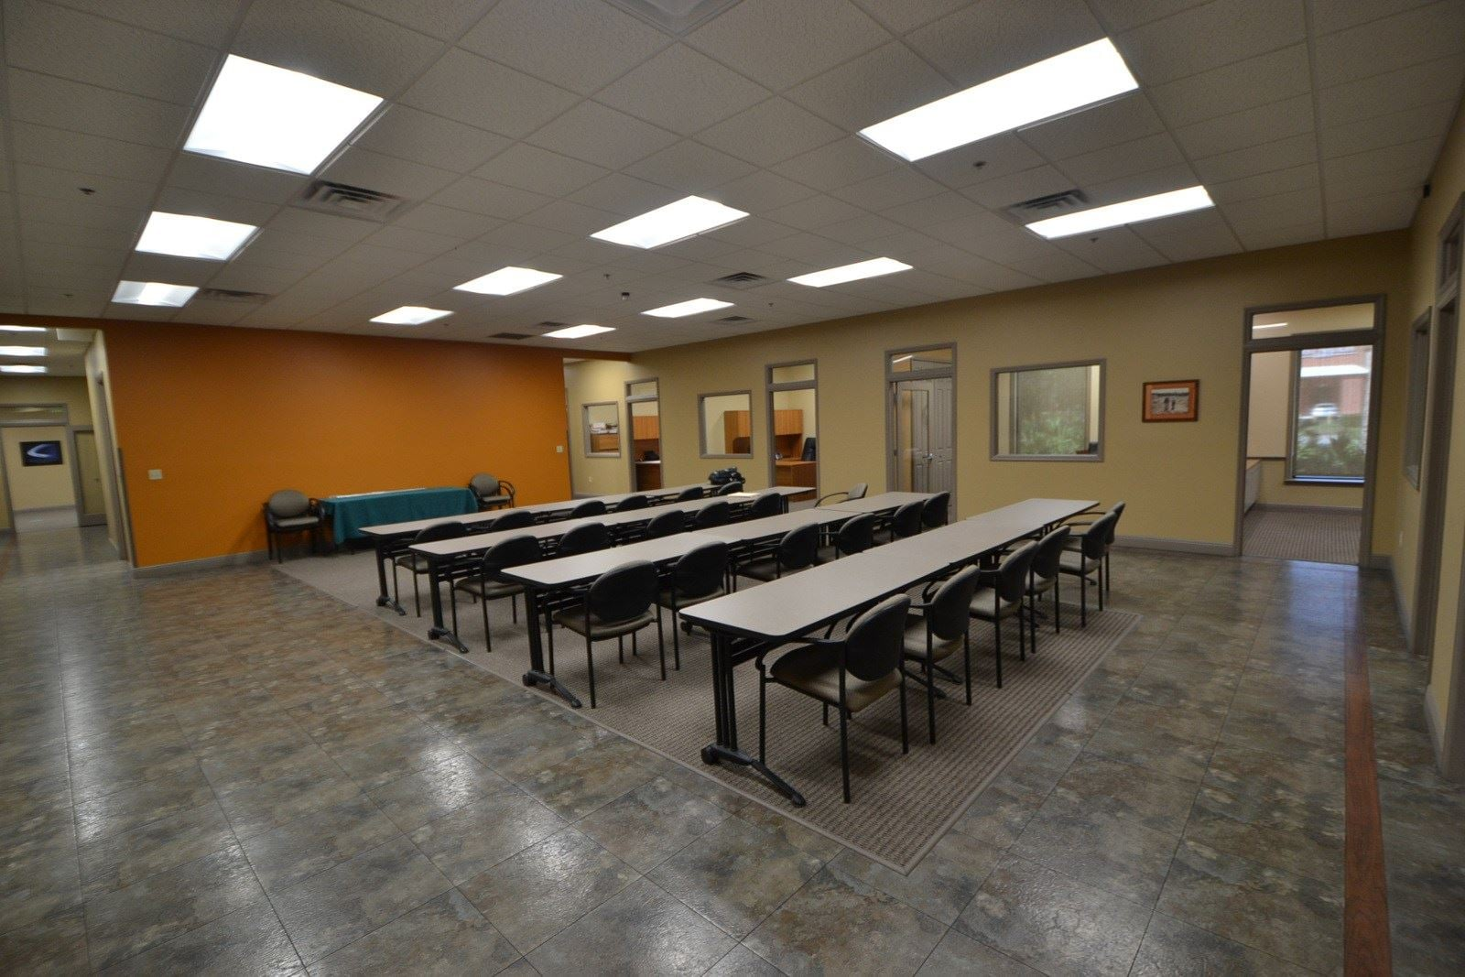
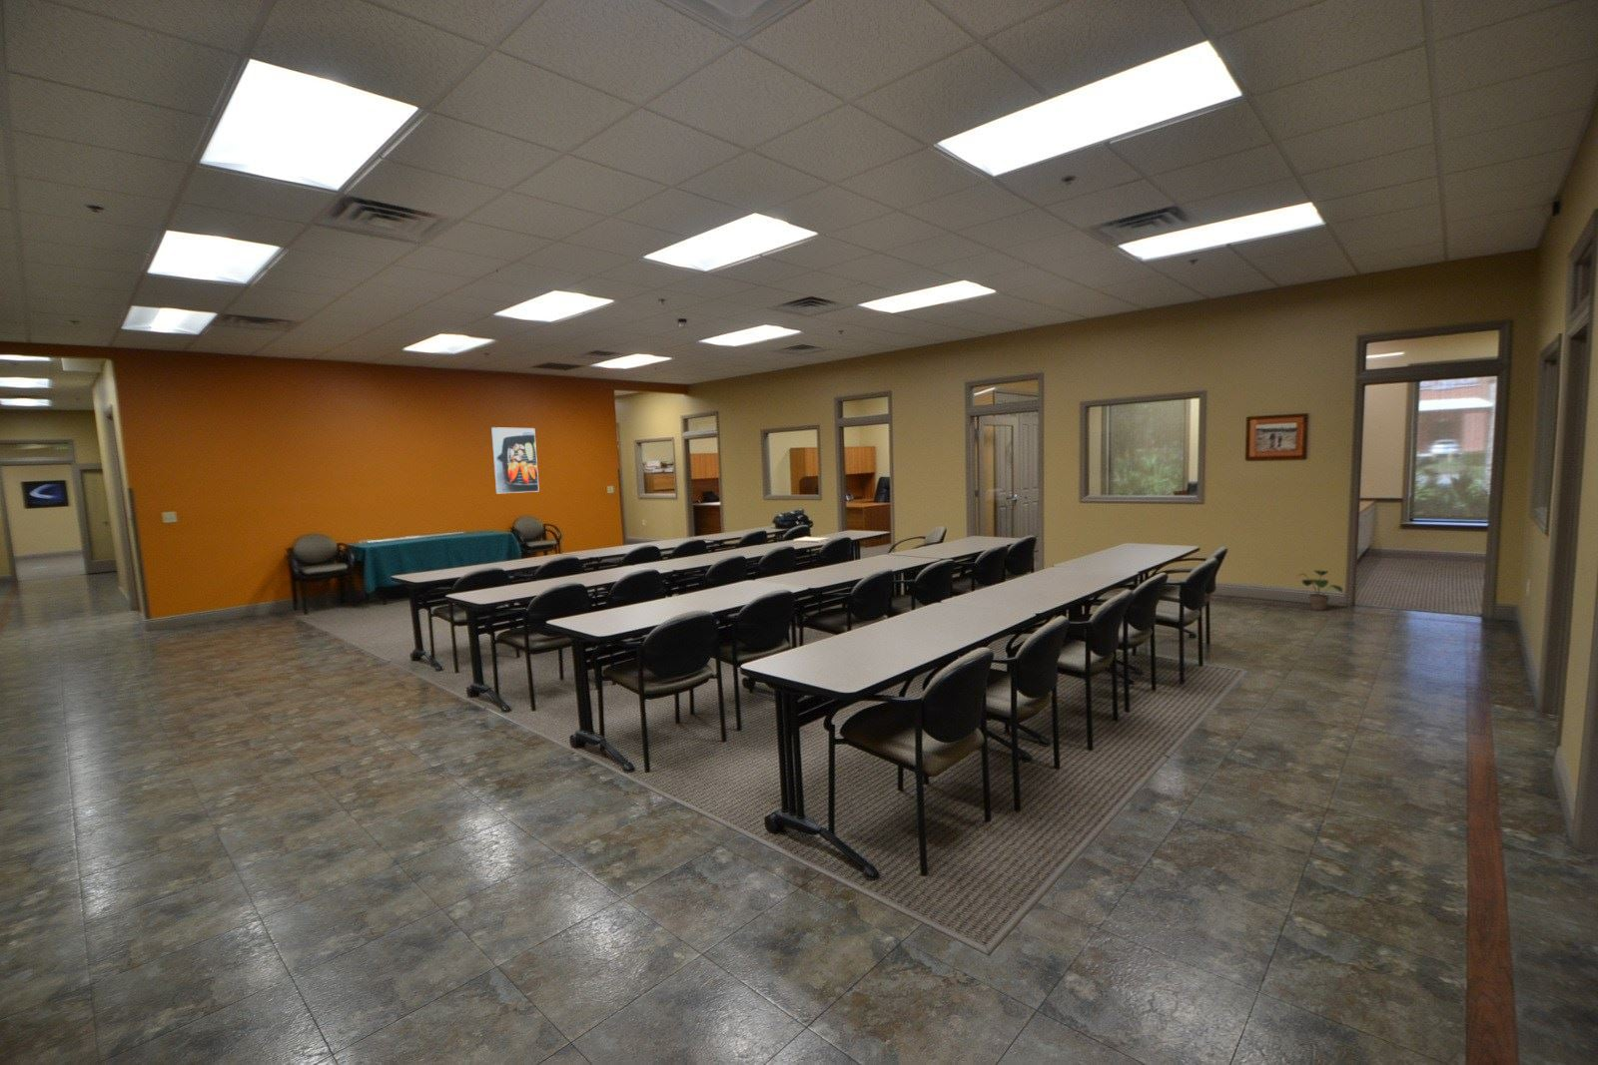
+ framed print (515, 460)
+ potted plant (1319, 590)
